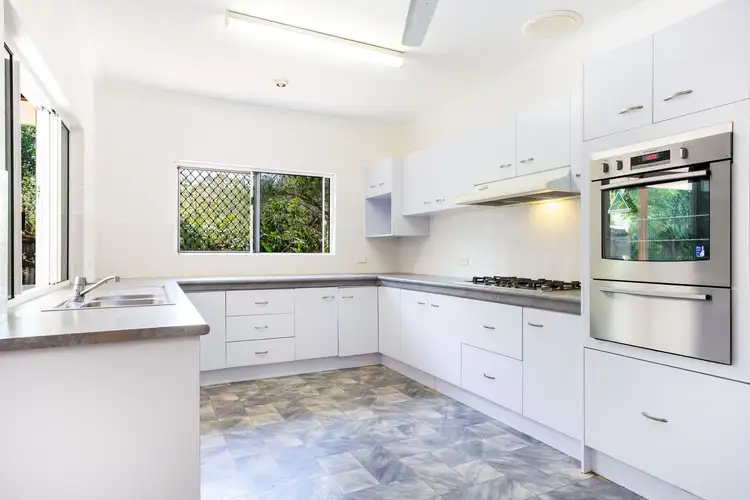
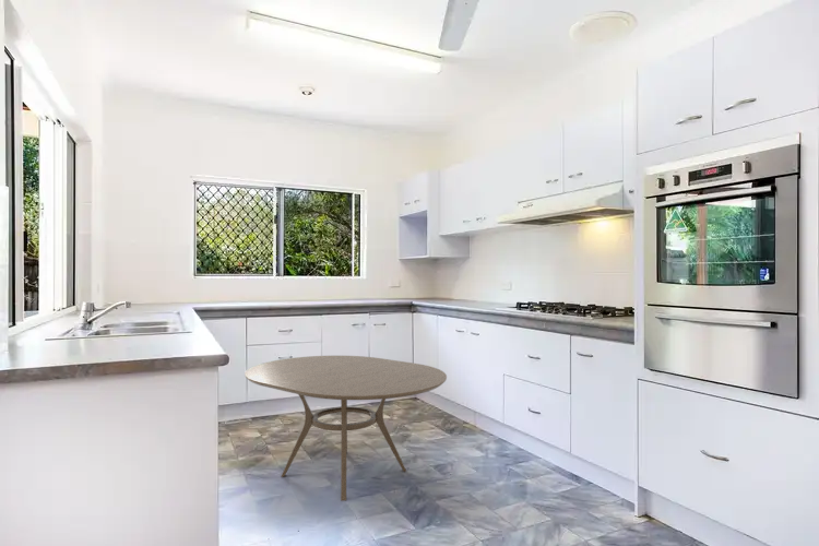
+ dining table (344, 422)
